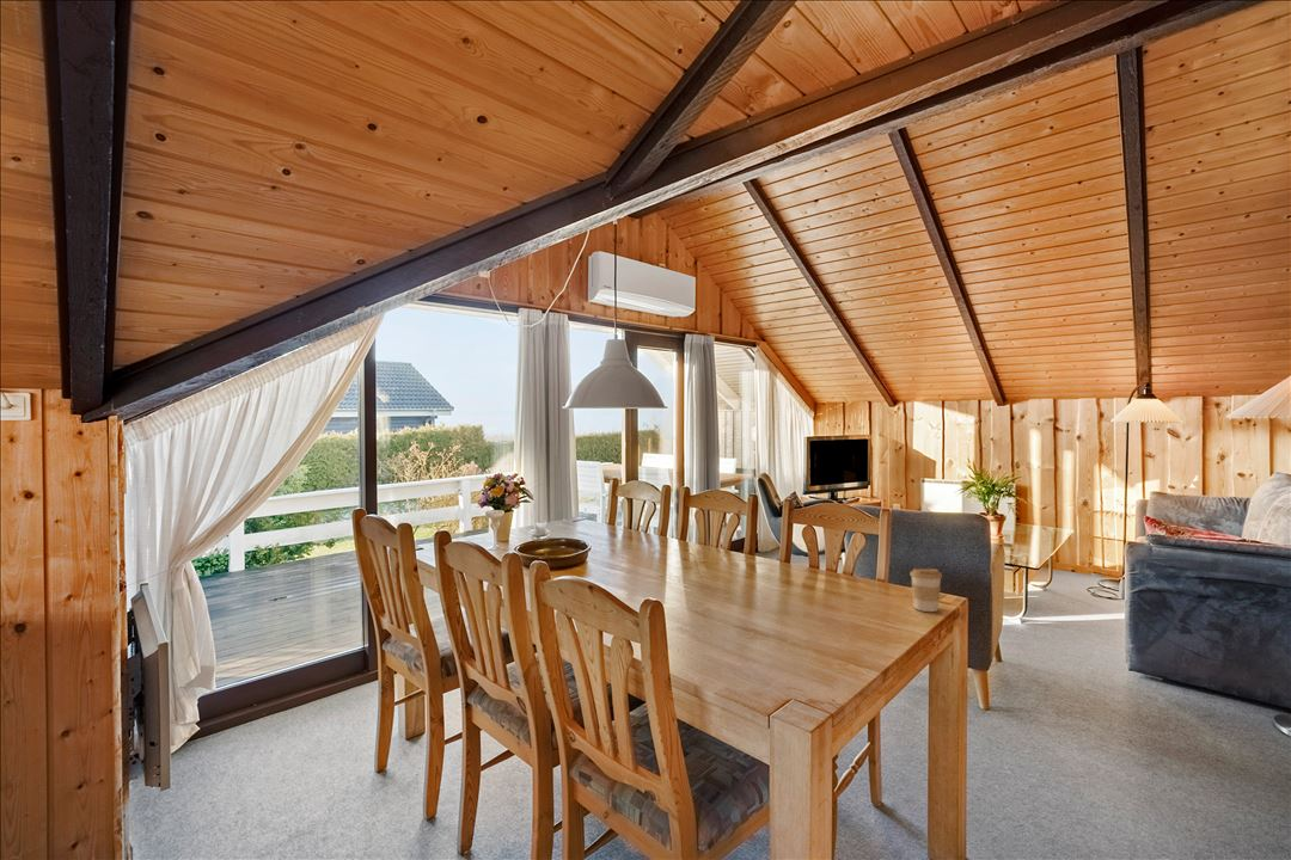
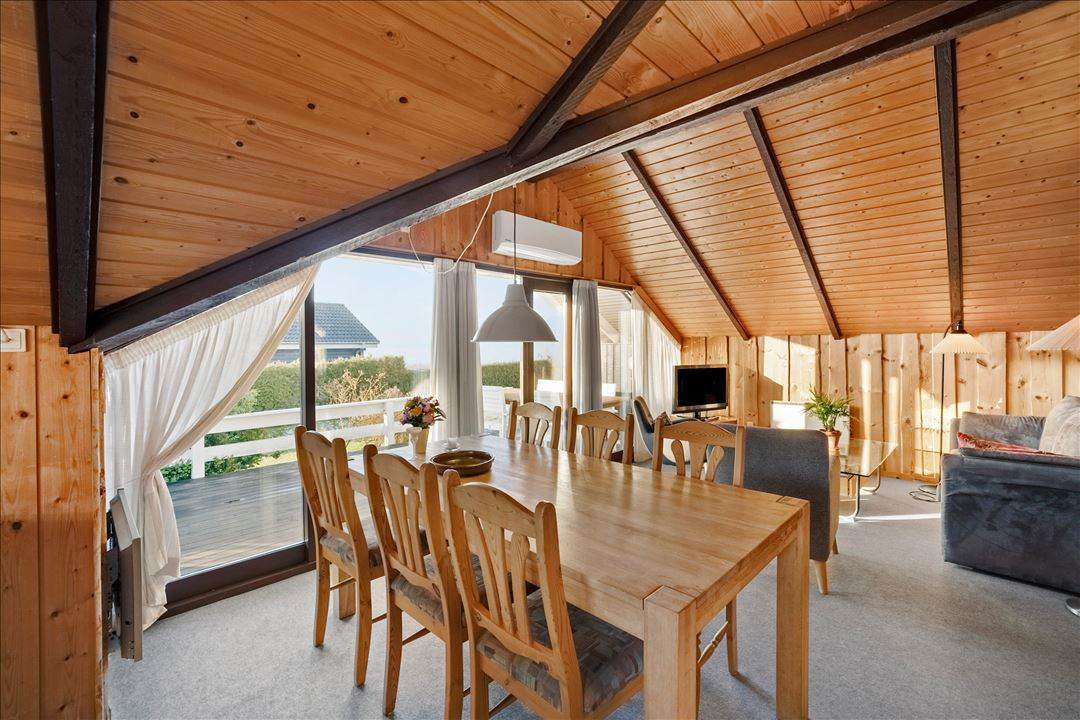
- coffee cup (925, 588)
